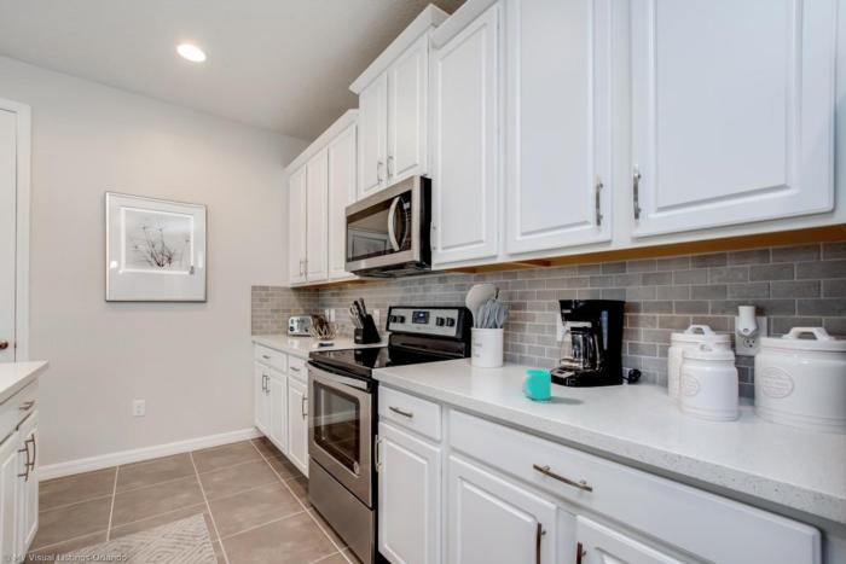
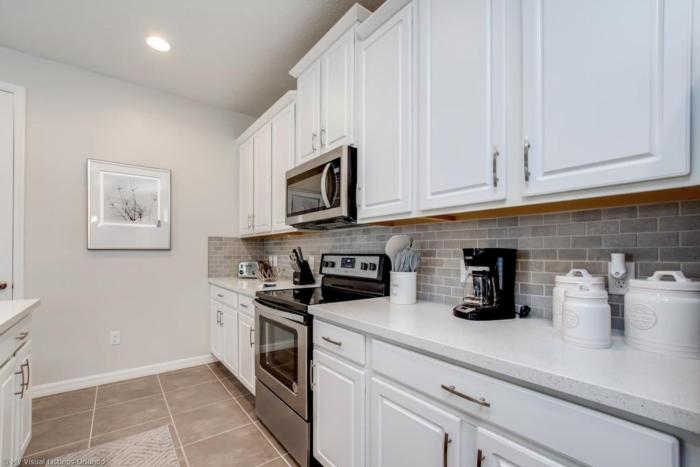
- cup (534, 384)
